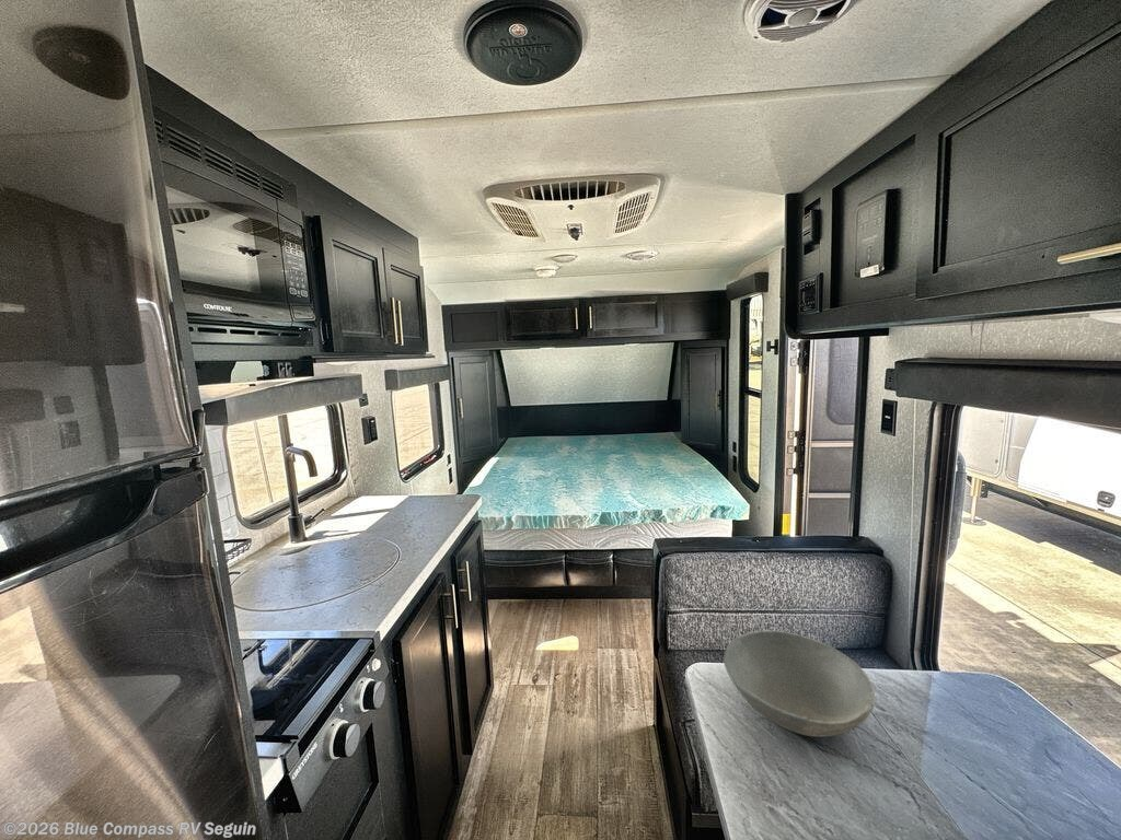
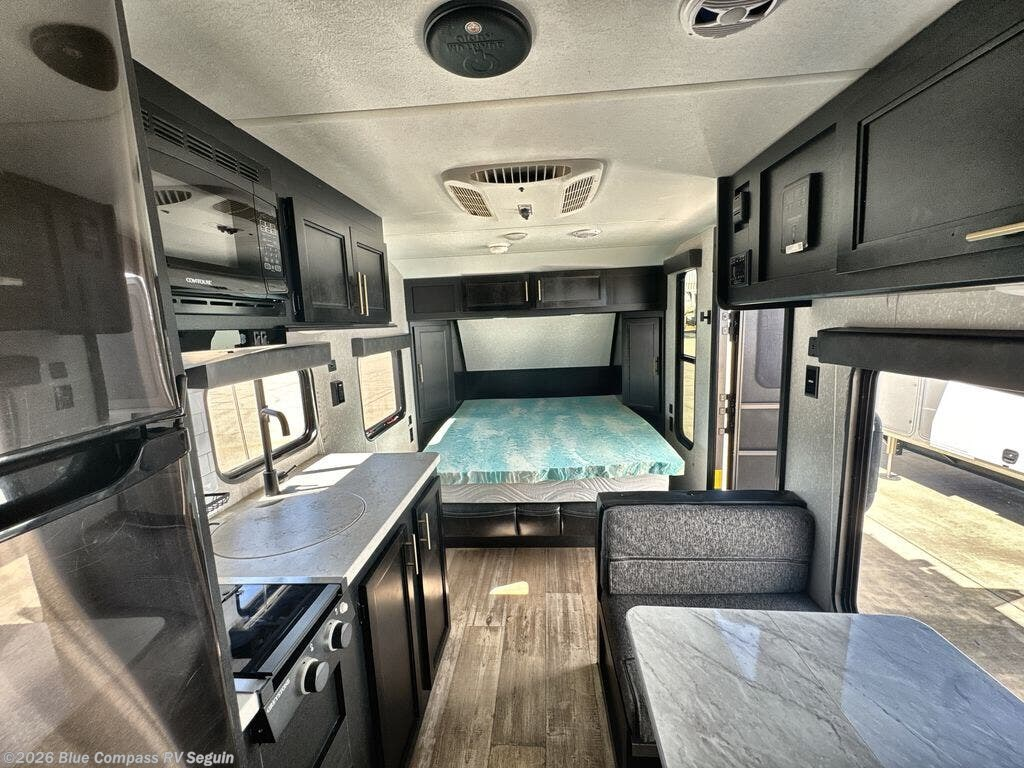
- bowl (794, 687)
